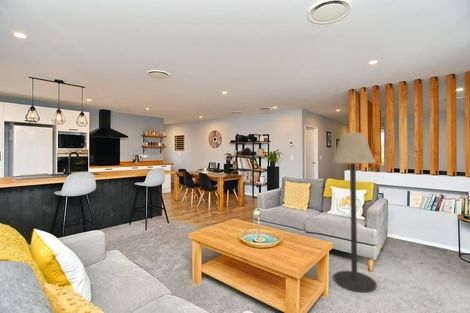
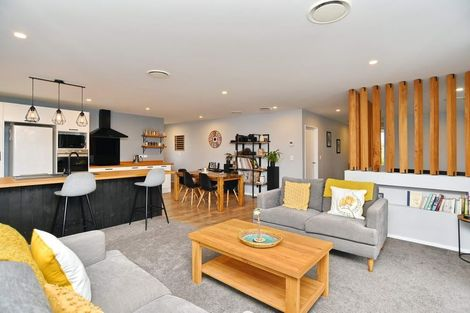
- floor lamp (353, 207)
